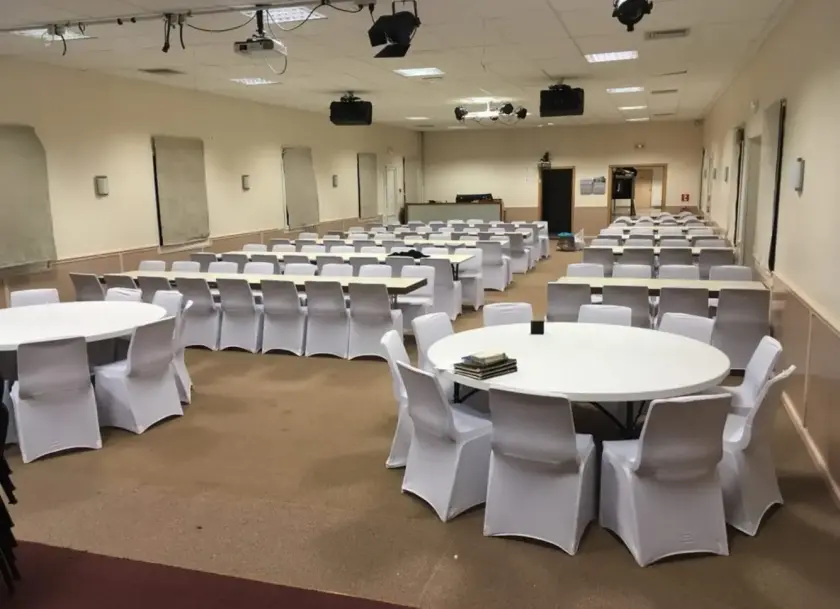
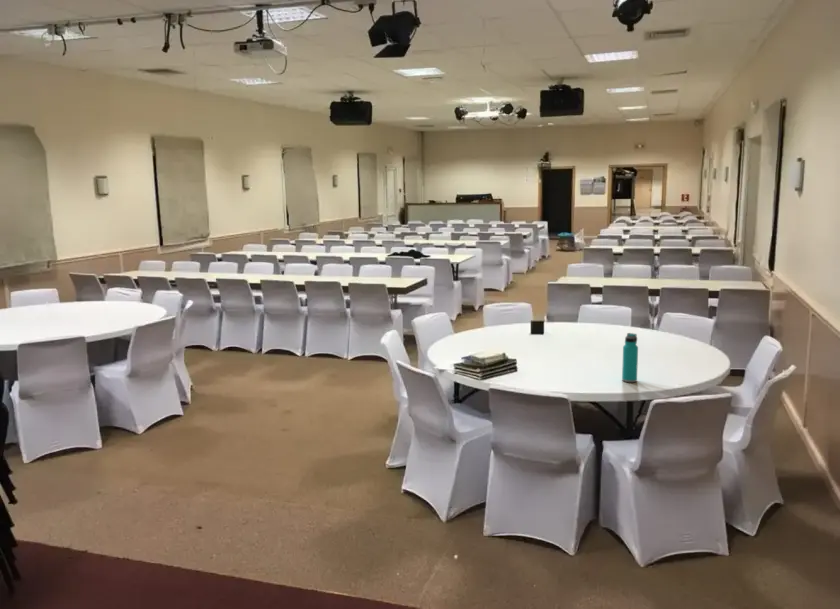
+ water bottle (630, 357)
